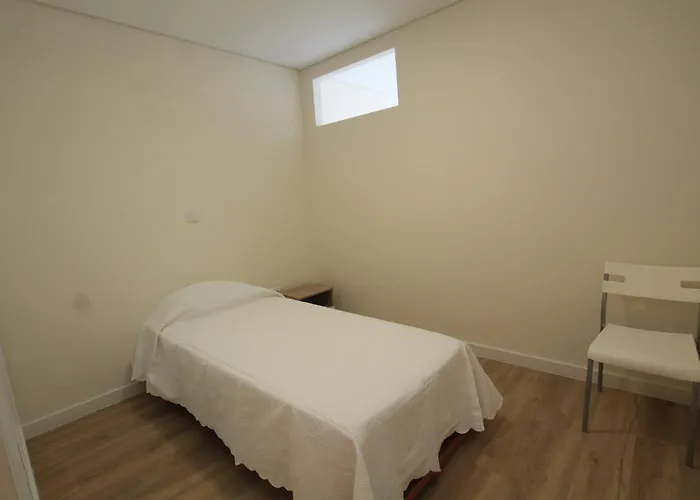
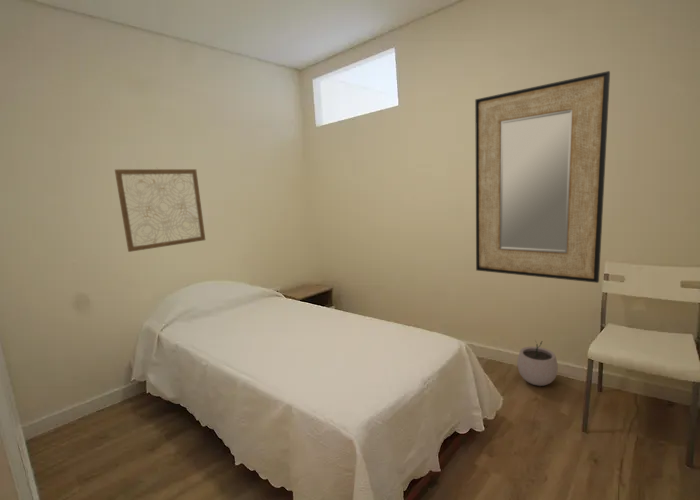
+ plant pot (537, 361)
+ home mirror (533, 185)
+ wall art (161, 209)
